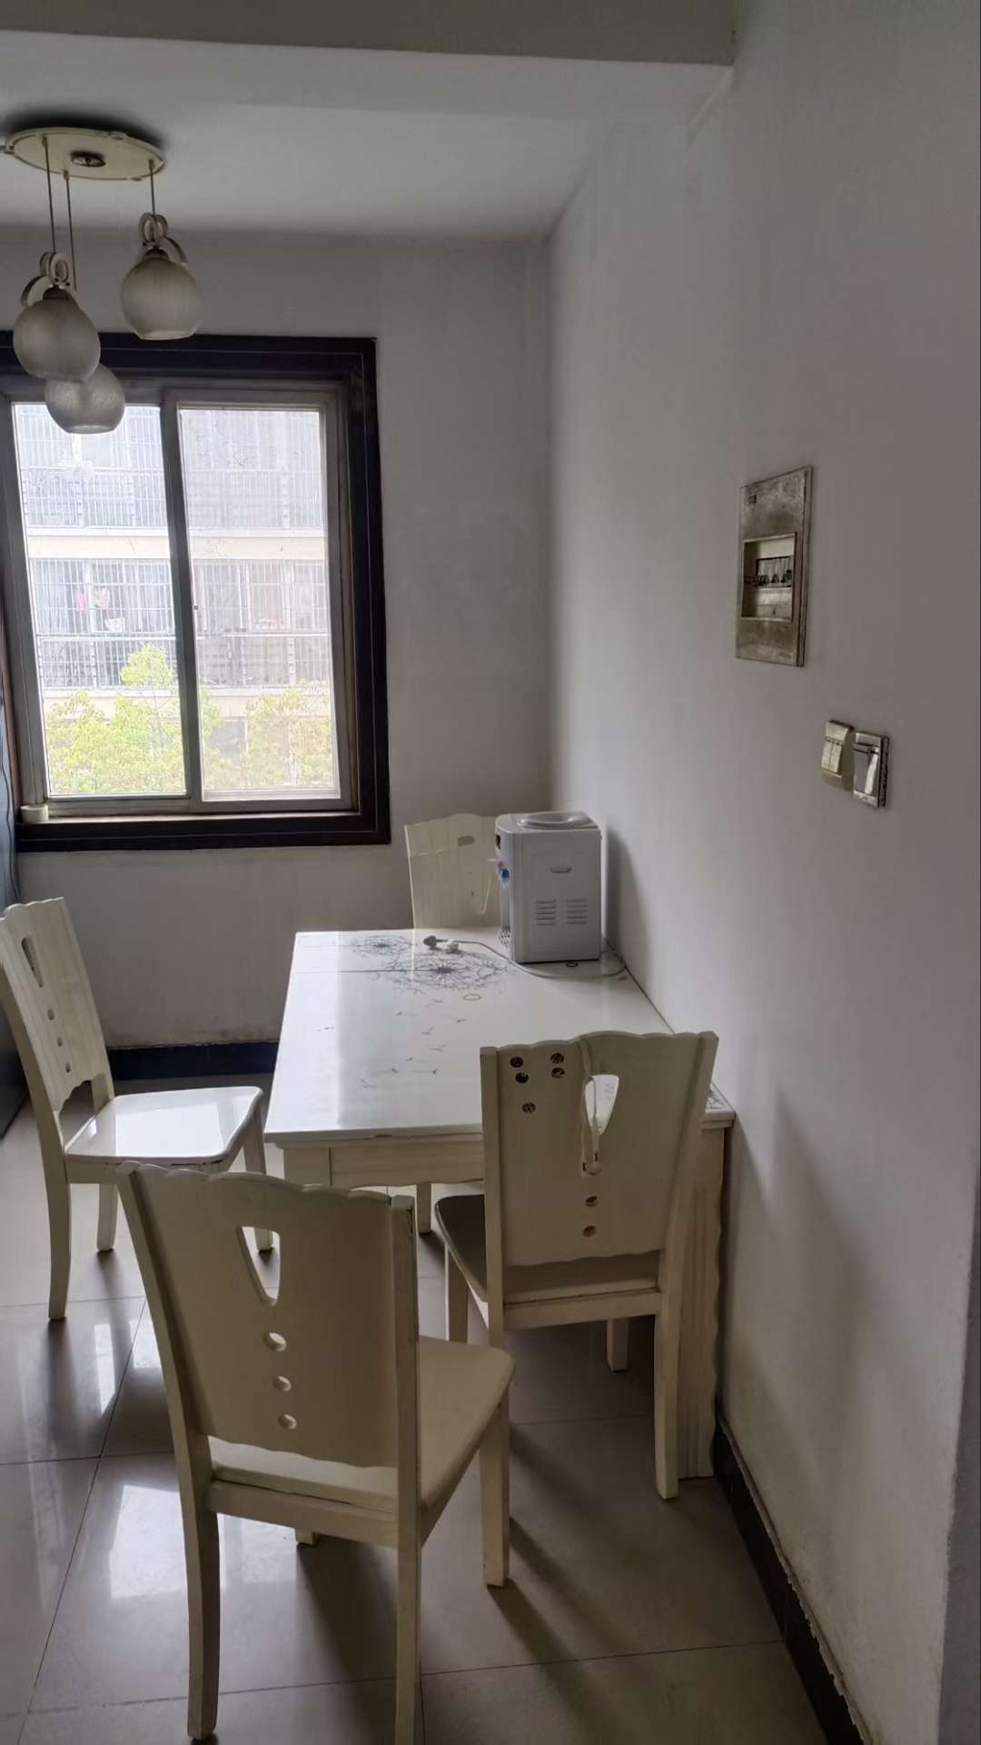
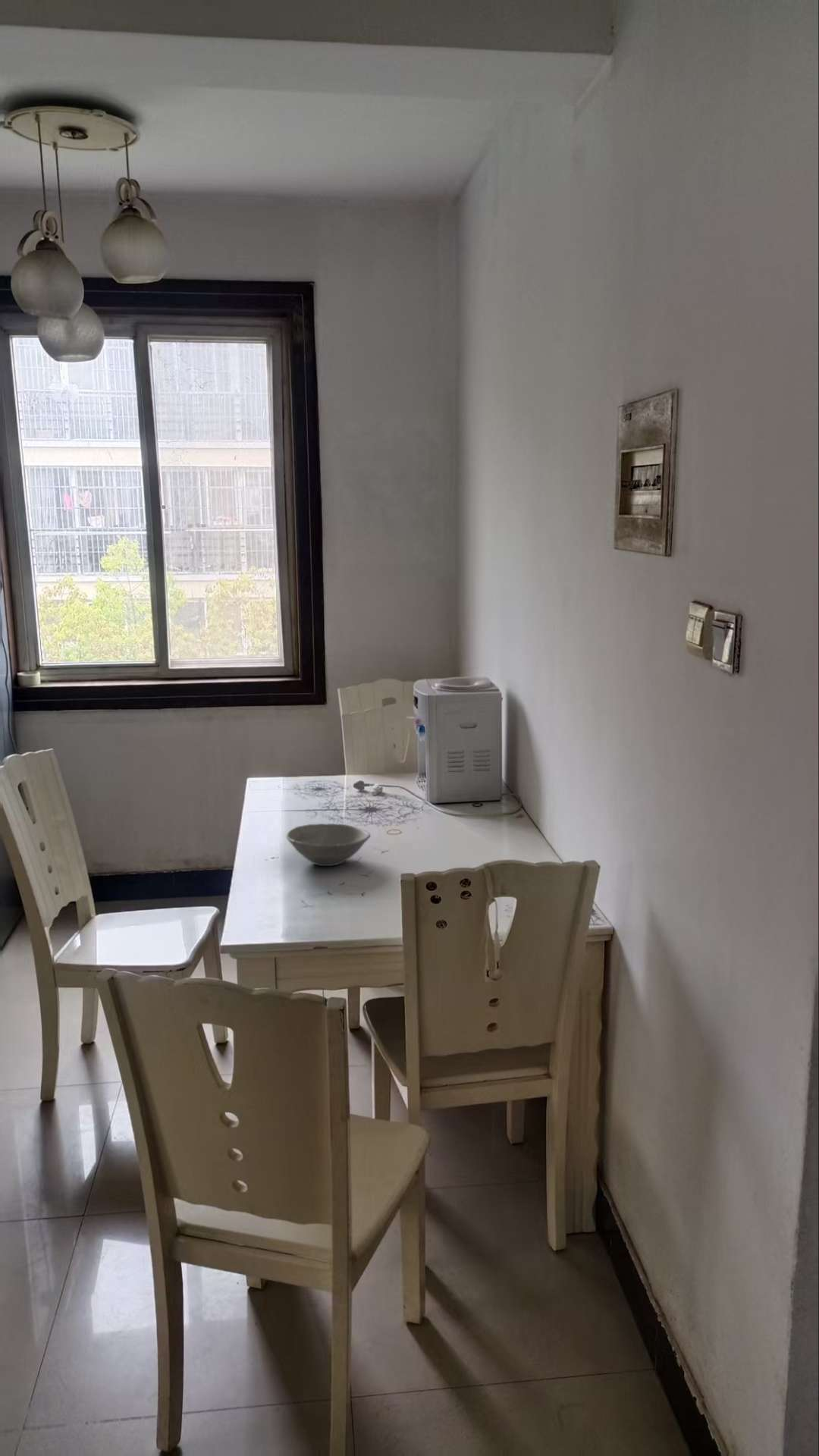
+ bowl (328, 846)
